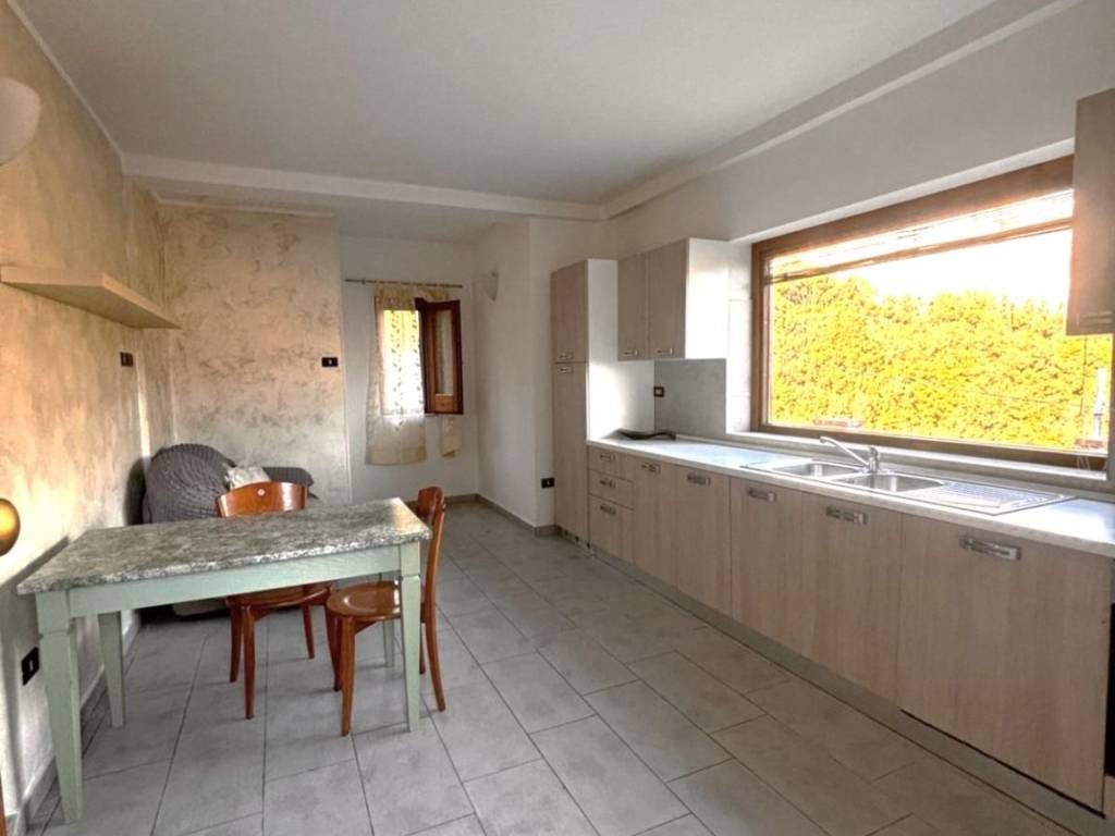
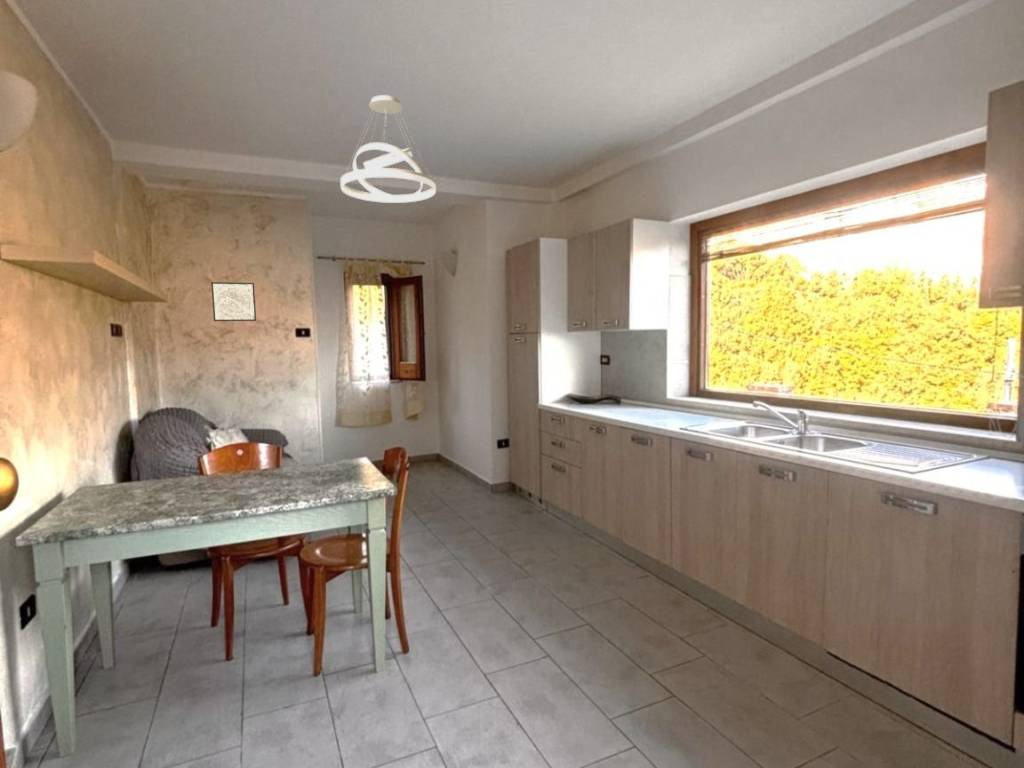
+ wall art (234, 301)
+ pendant light (387, 149)
